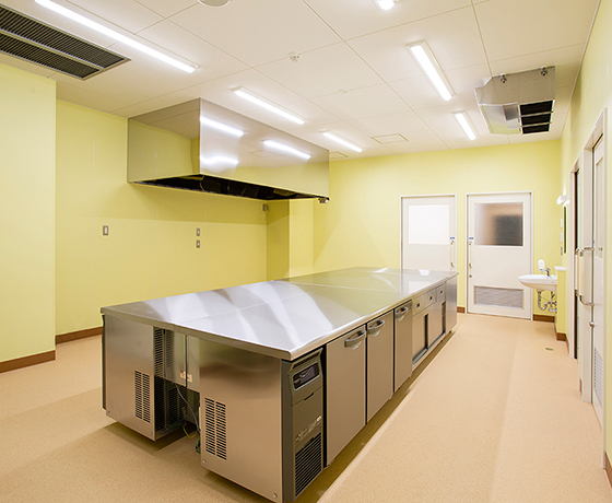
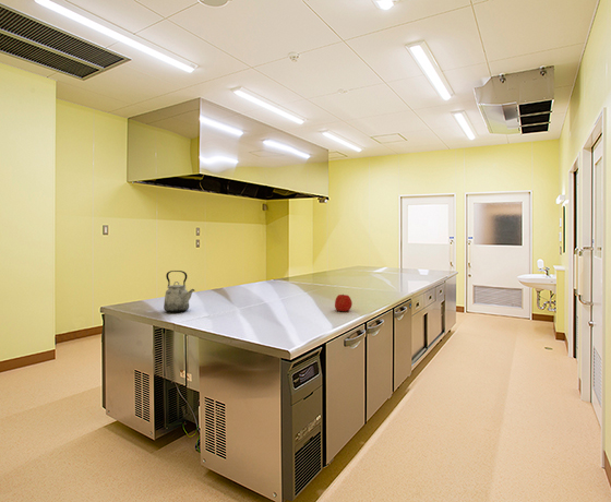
+ apple (343, 301)
+ kettle (180, 290)
